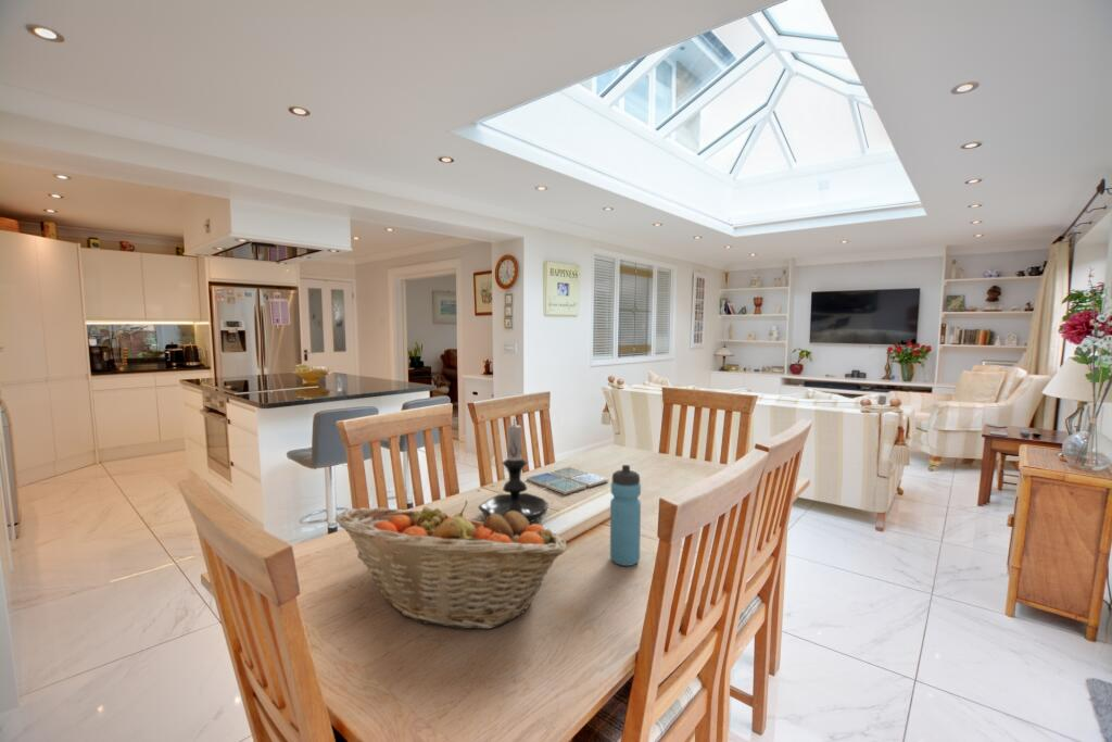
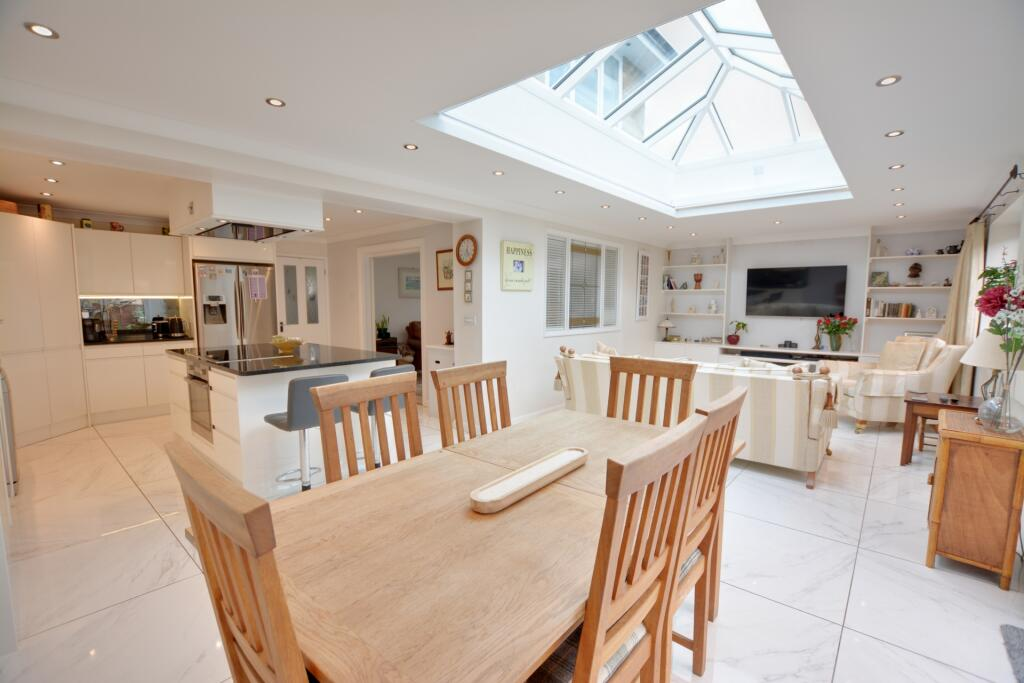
- water bottle (626, 513)
- fruit basket (452, 546)
- drink coaster (567, 479)
- candle holder (514, 467)
